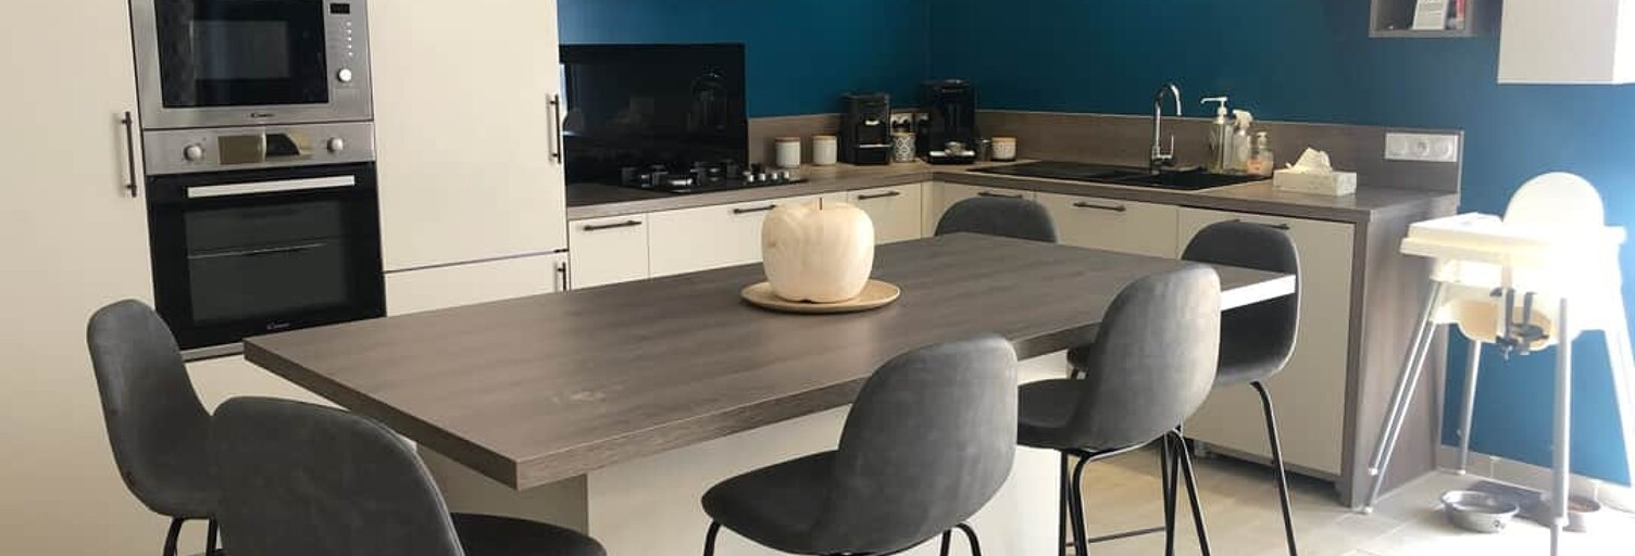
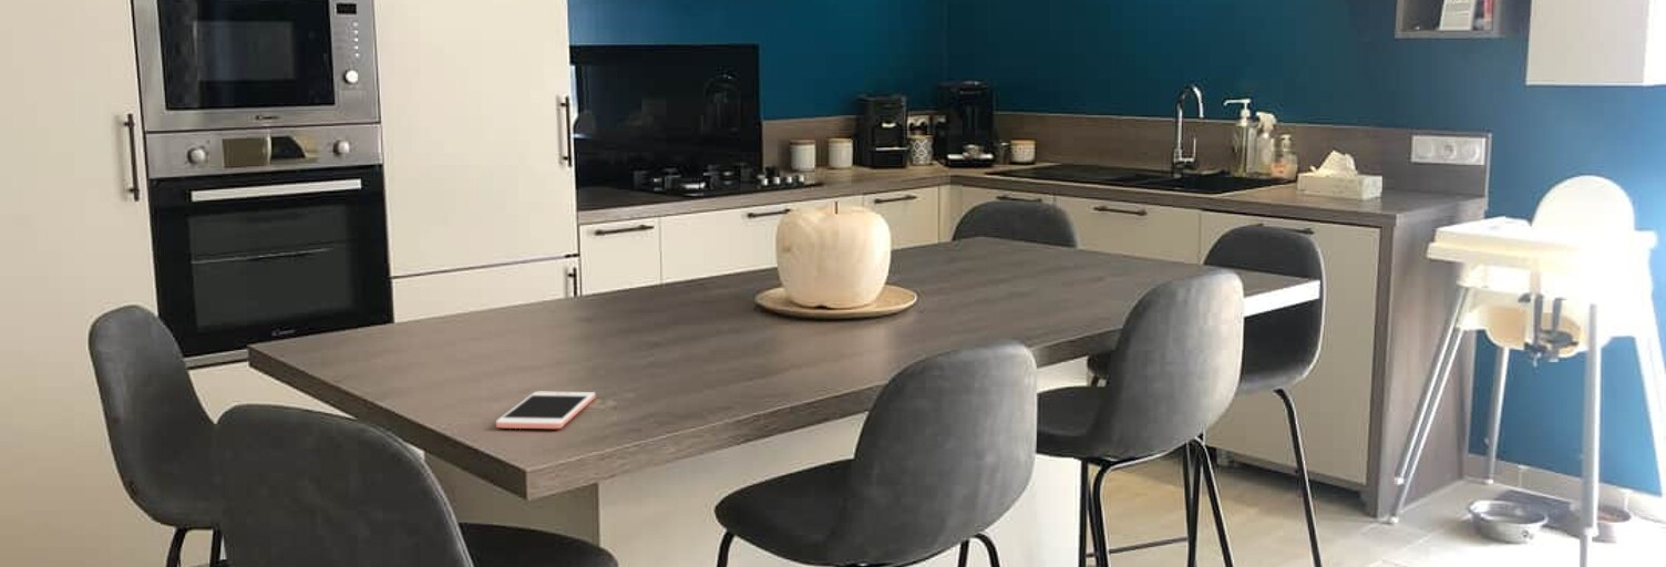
+ cell phone (547, 409)
